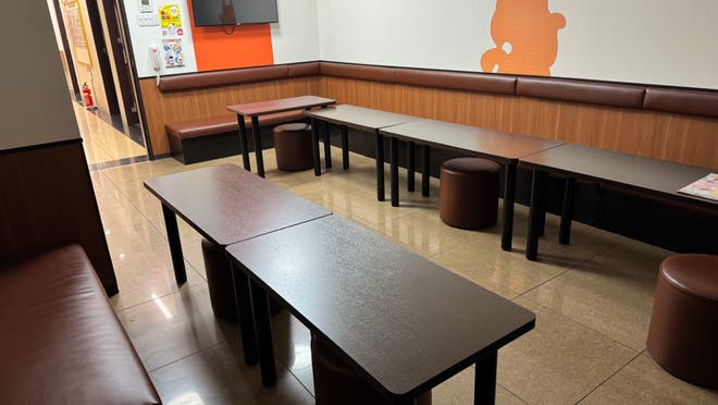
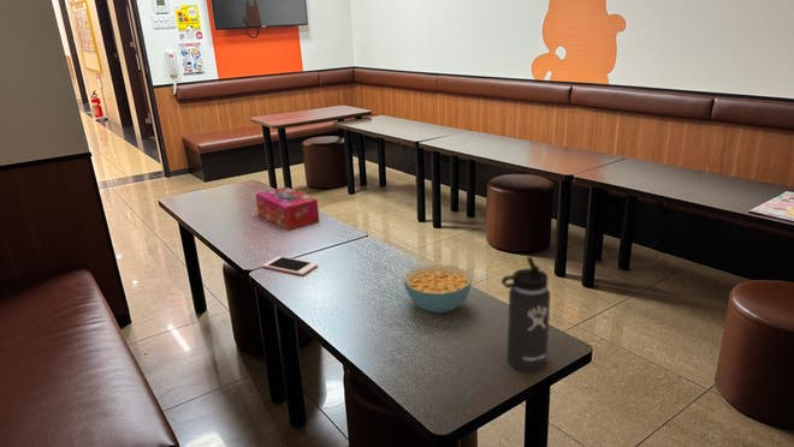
+ cell phone (290, 264)
+ tissue box (286, 207)
+ thermos bottle (525, 311)
+ cereal bowl (438, 293)
